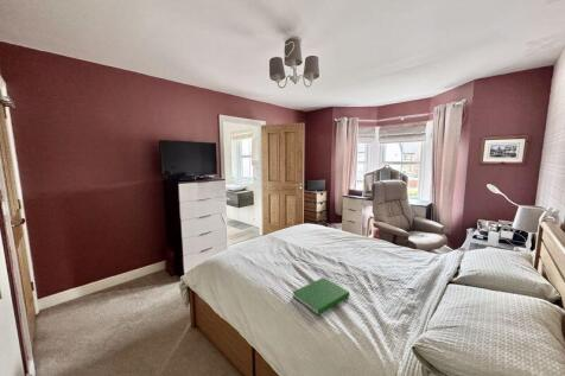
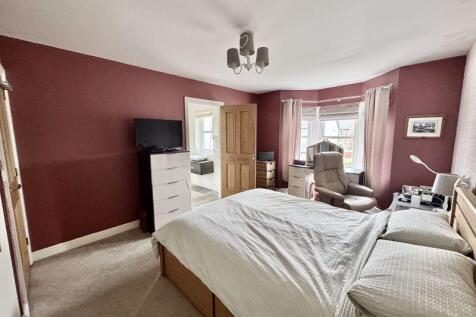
- hardcover book (320, 294)
